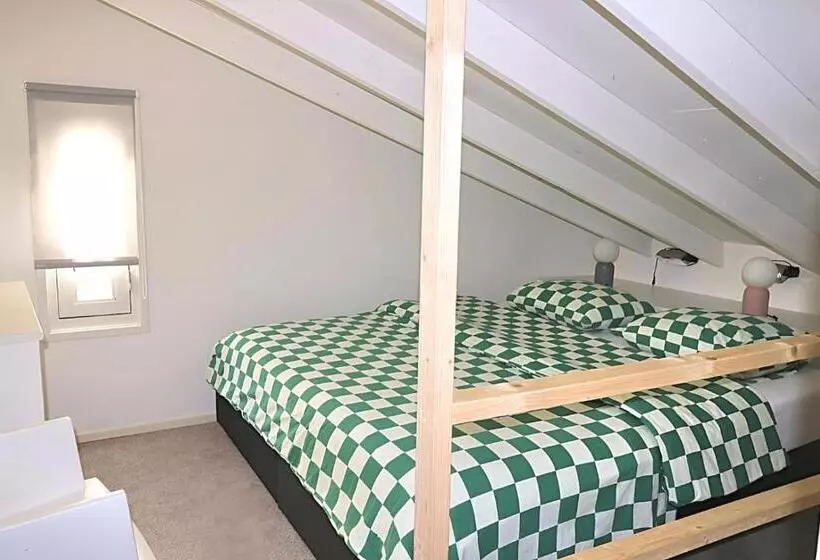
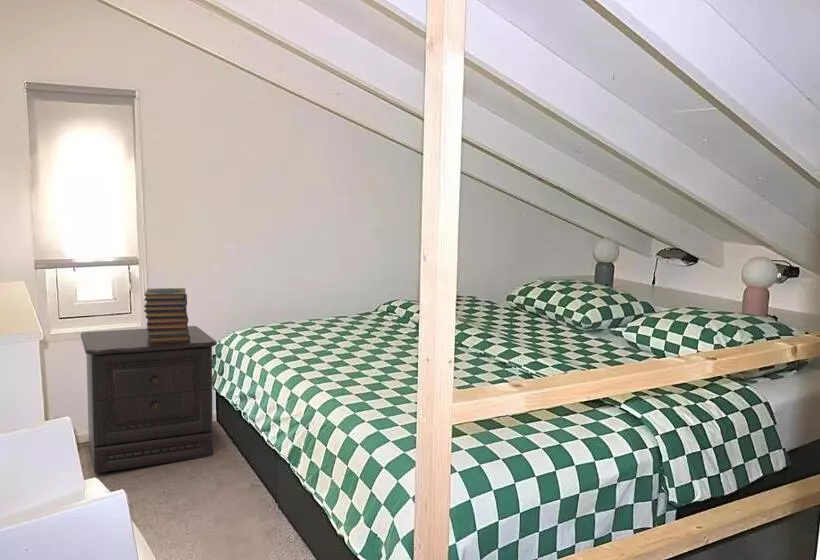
+ nightstand (148, 393)
+ book stack (166, 313)
